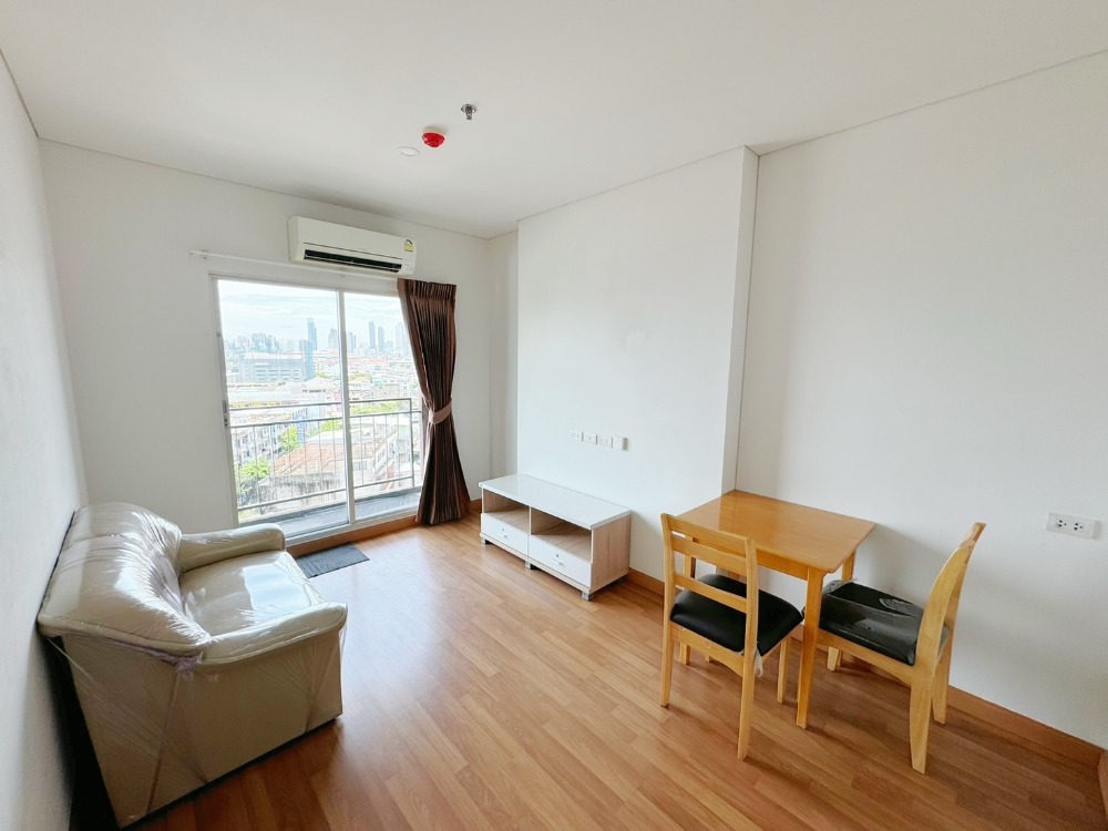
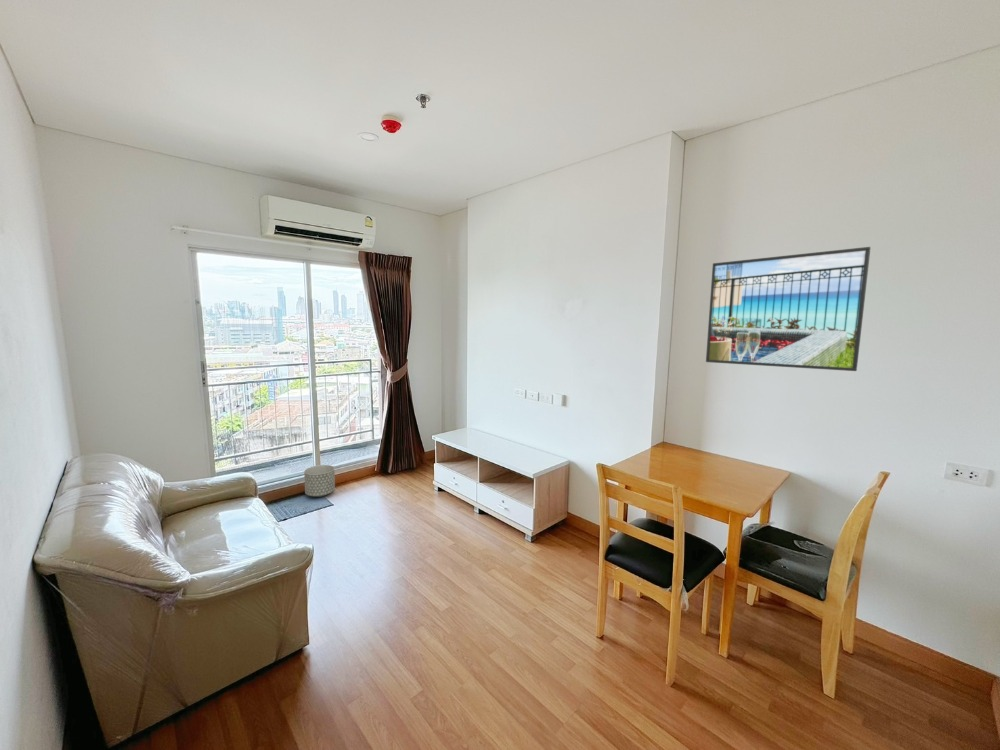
+ planter (320, 482)
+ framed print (777, 311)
